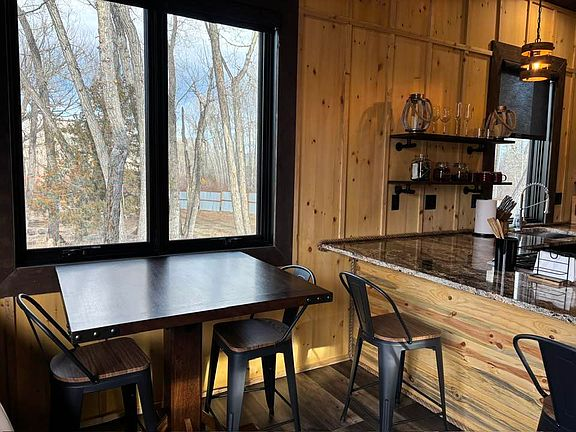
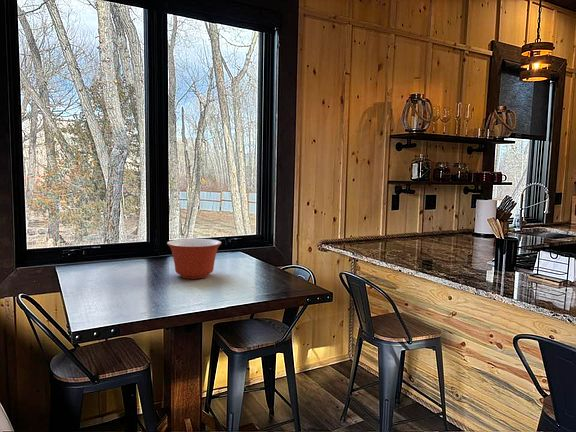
+ mixing bowl (194, 259)
